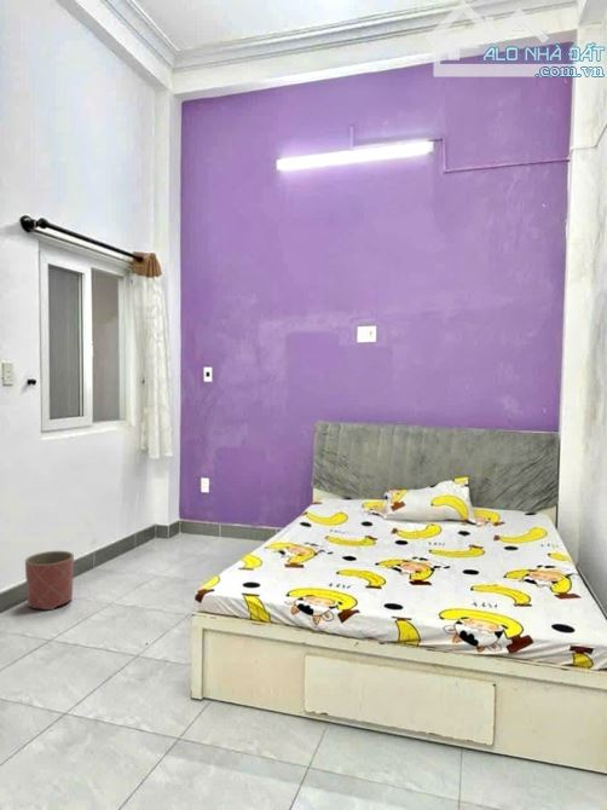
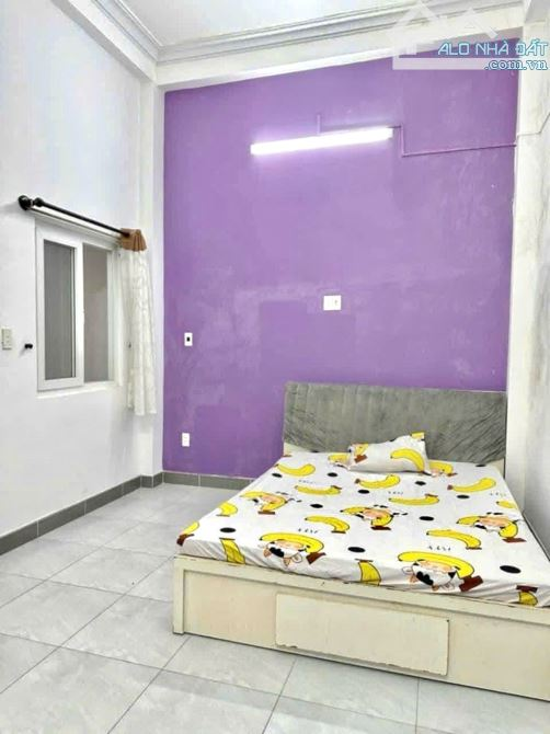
- planter (50, 579)
